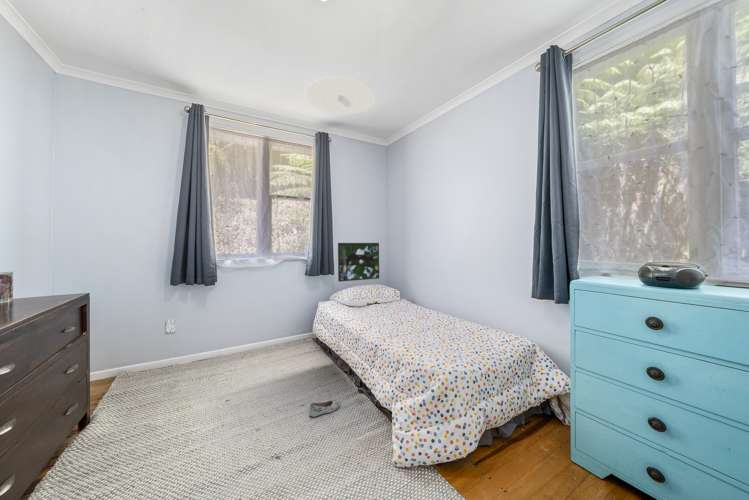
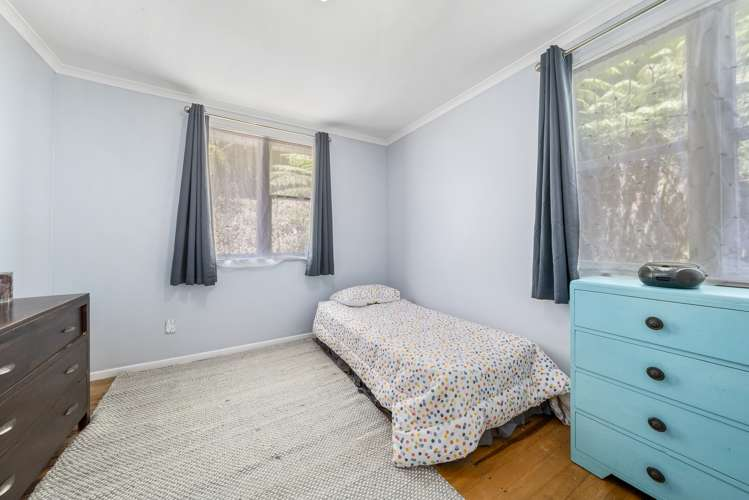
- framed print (359, 261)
- shoe (325, 405)
- ceiling light (340, 94)
